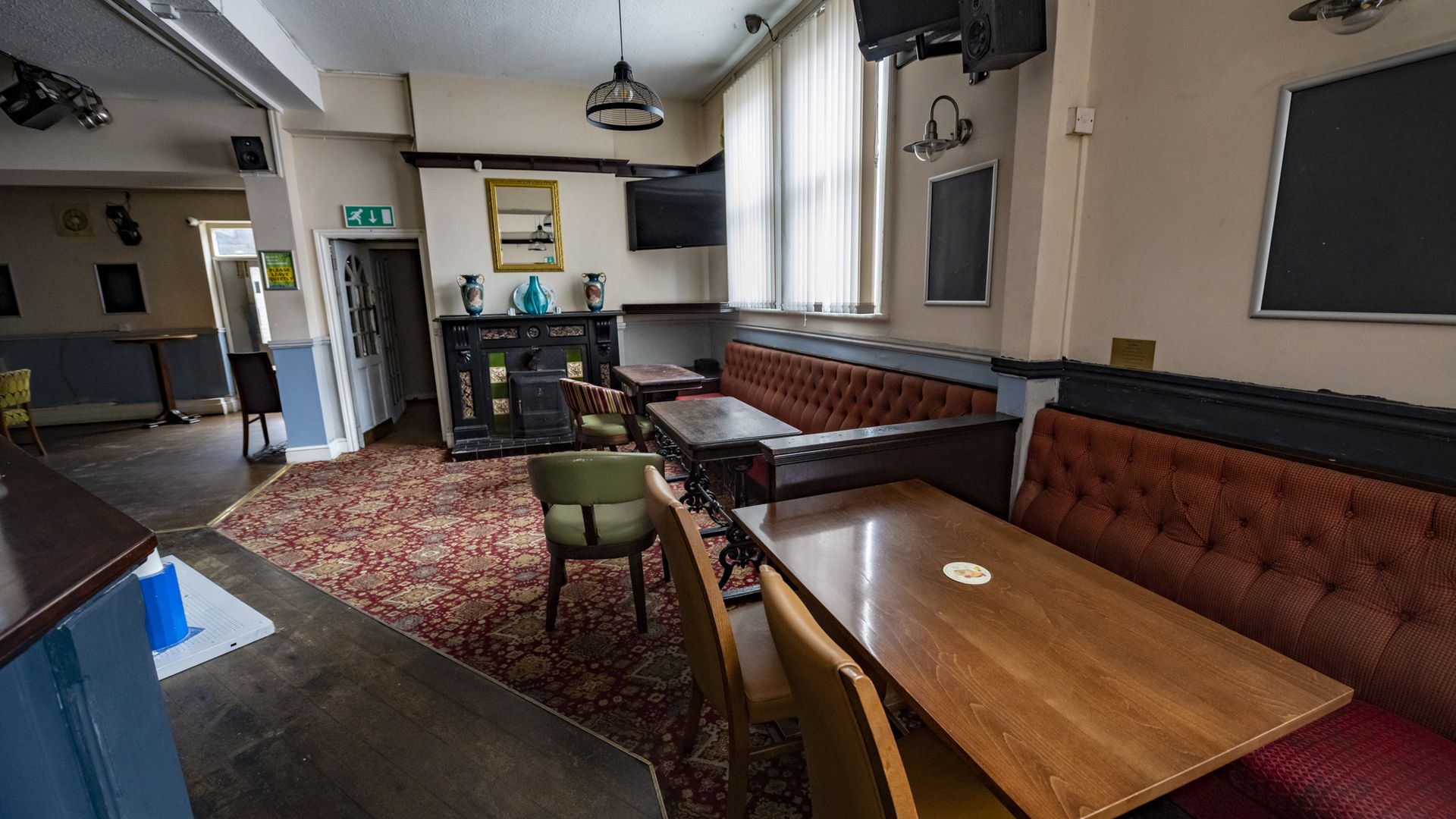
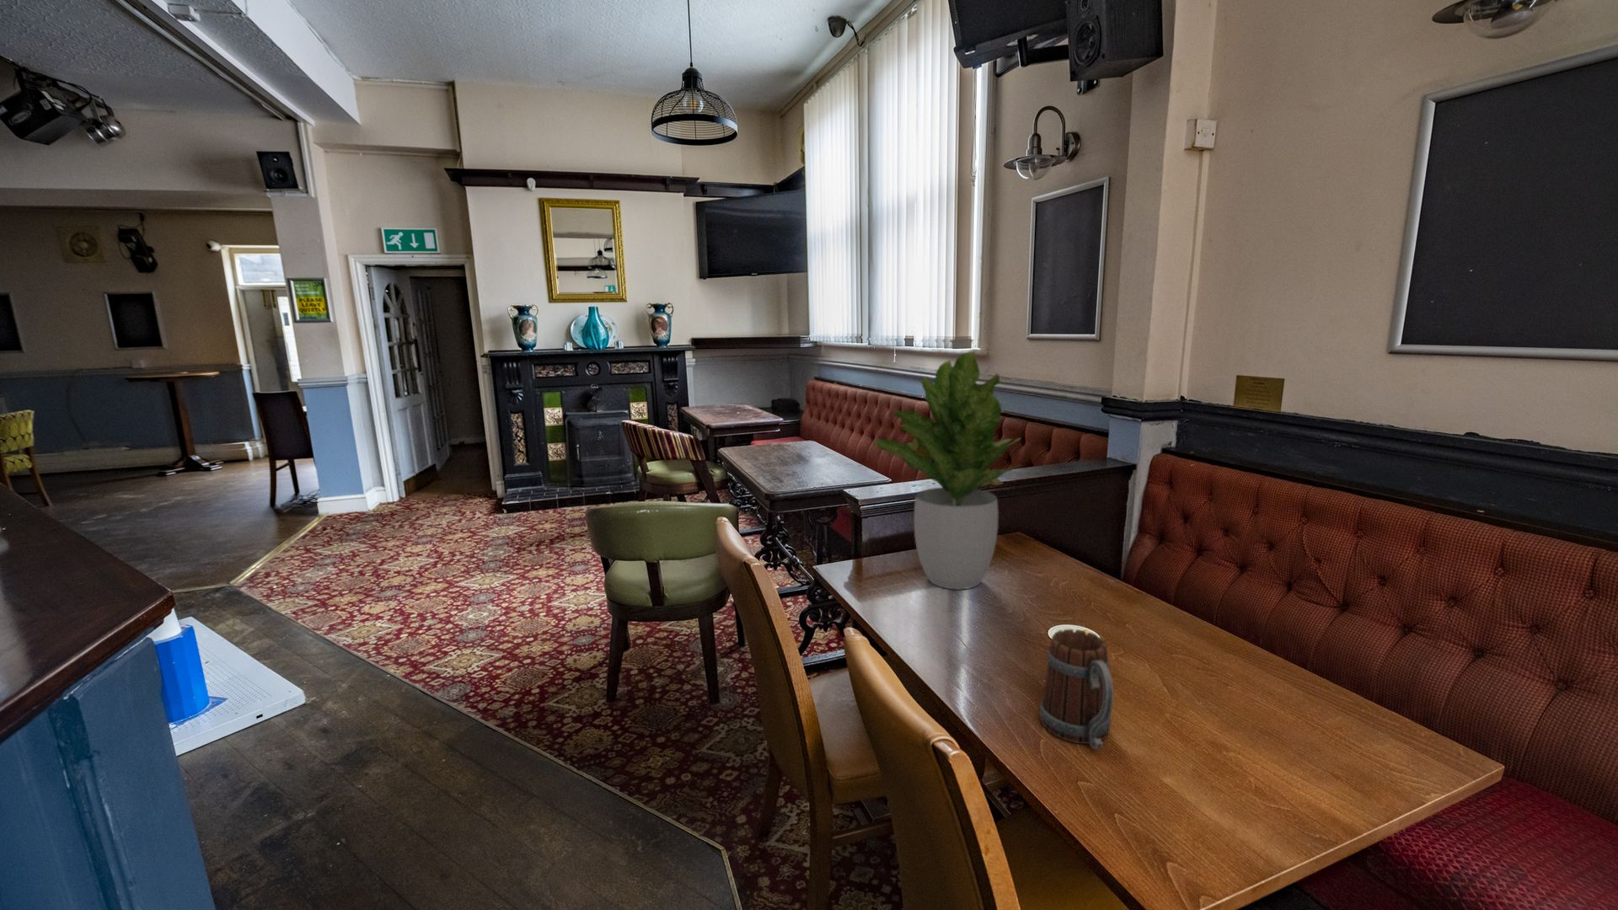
+ beer mug (1082, 691)
+ potted plant (952, 468)
